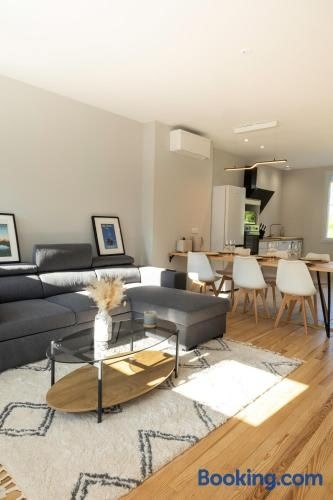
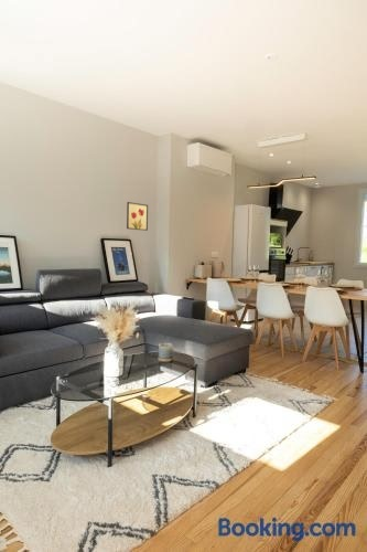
+ wall art (137, 216)
